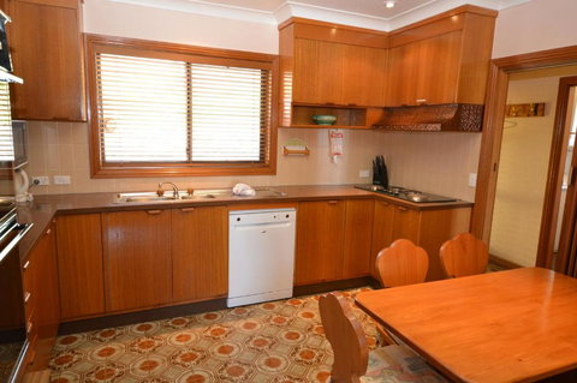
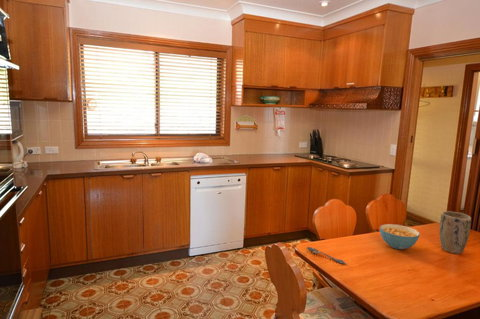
+ spoon (325, 254)
+ cereal bowl (398, 238)
+ plant pot (453, 232)
